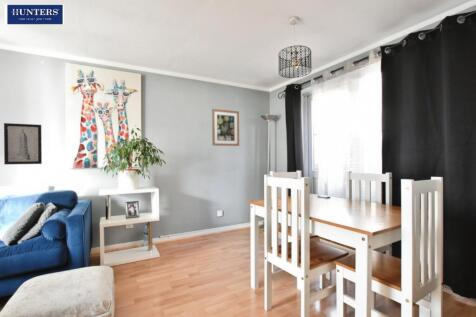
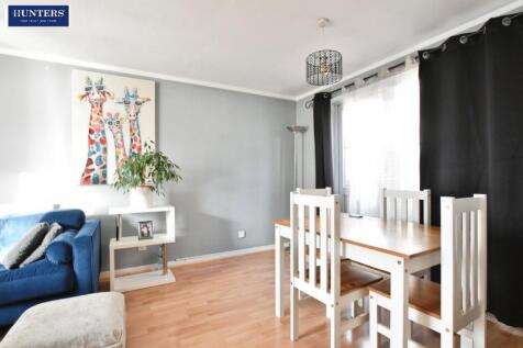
- wall art (226, 127)
- wall art (23, 144)
